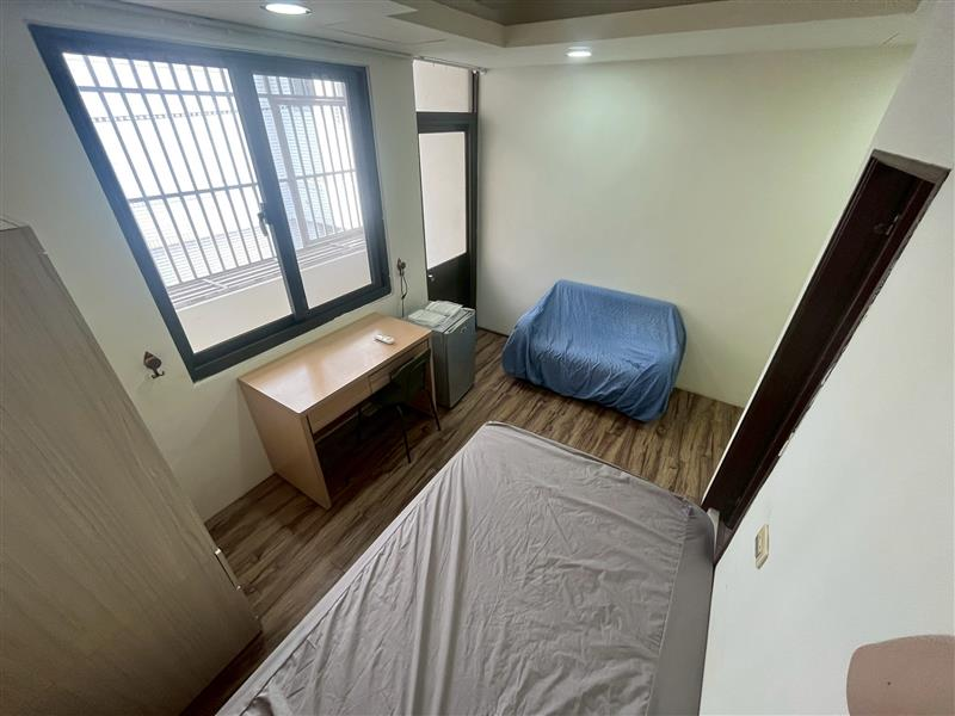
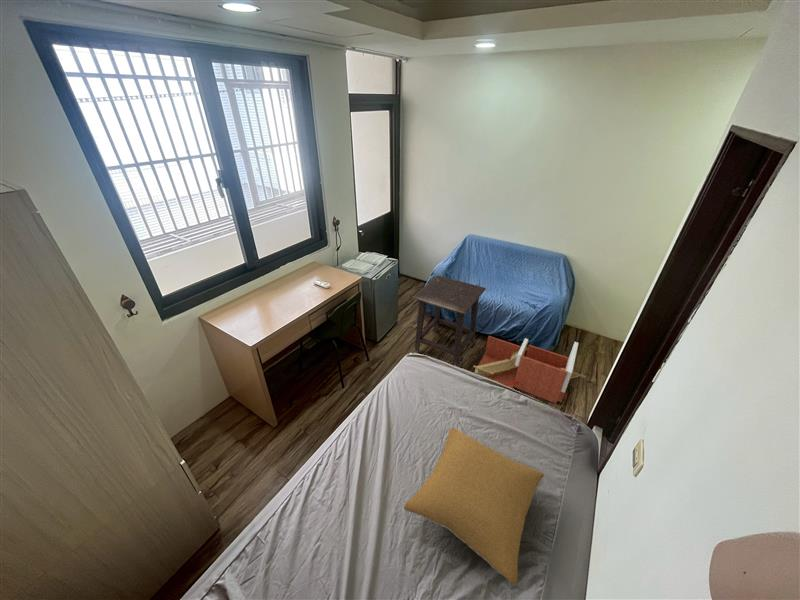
+ pillow (476, 491)
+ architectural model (530, 366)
+ side table (447, 321)
